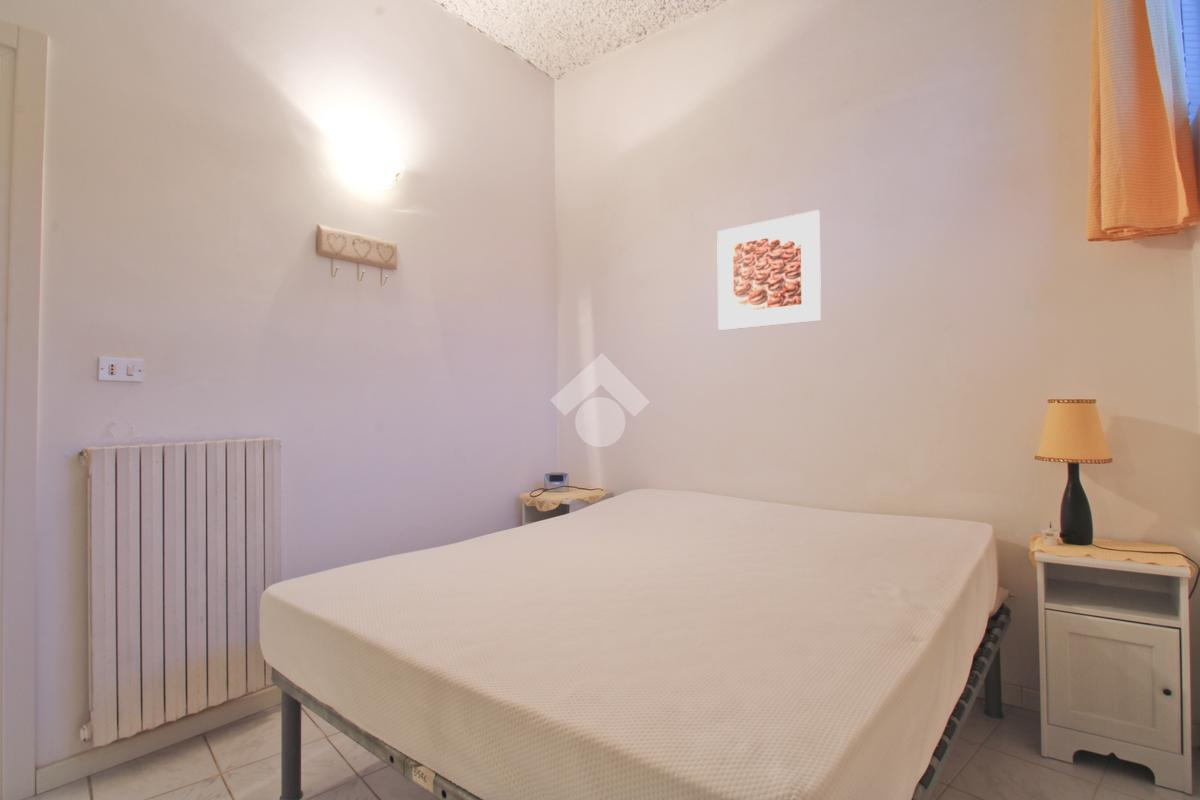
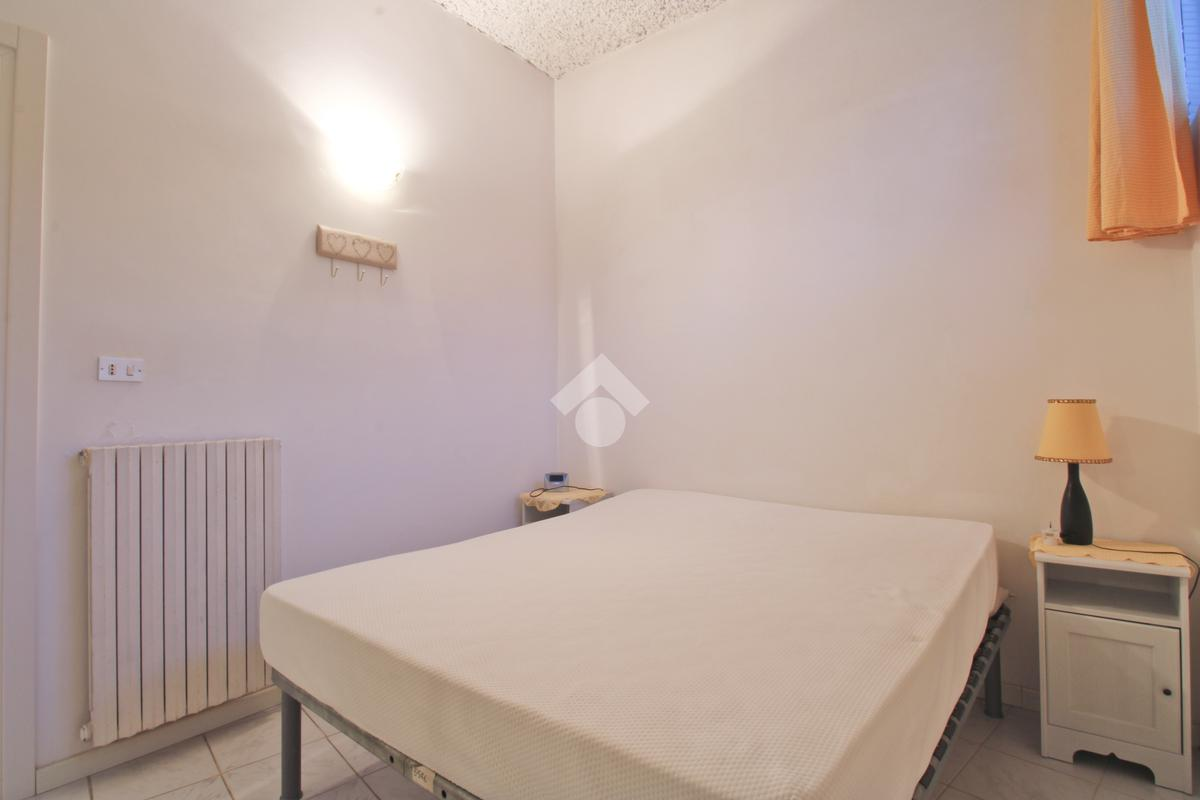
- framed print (766, 273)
